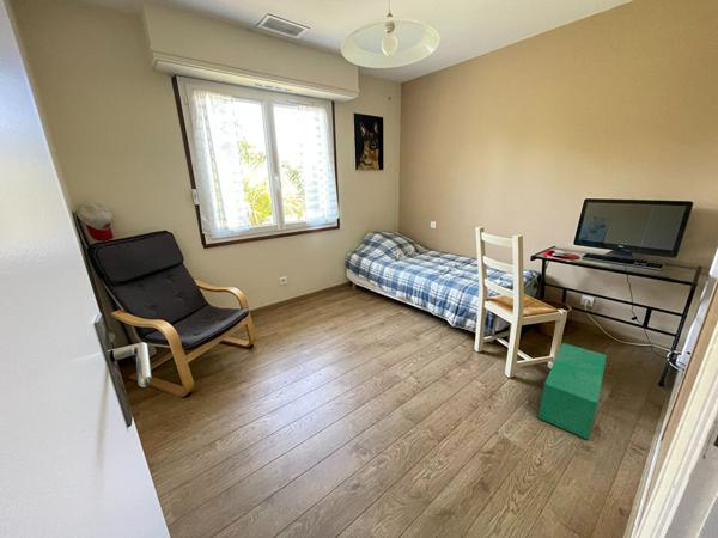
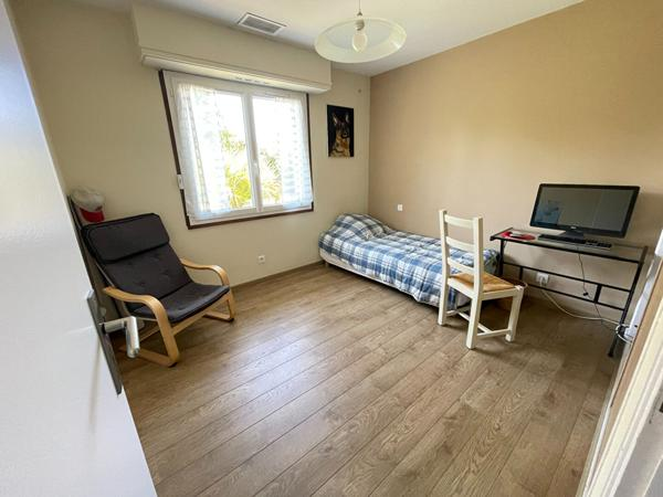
- storage bin (573, 384)
